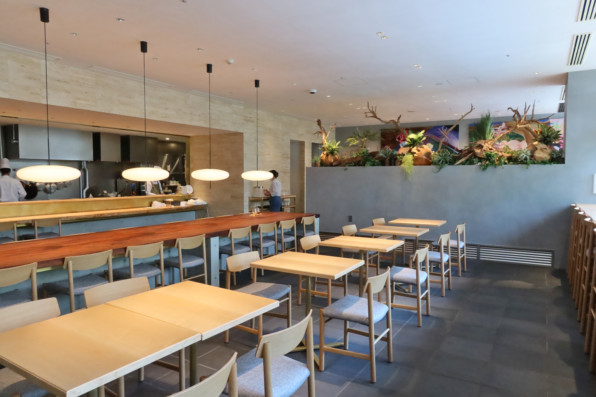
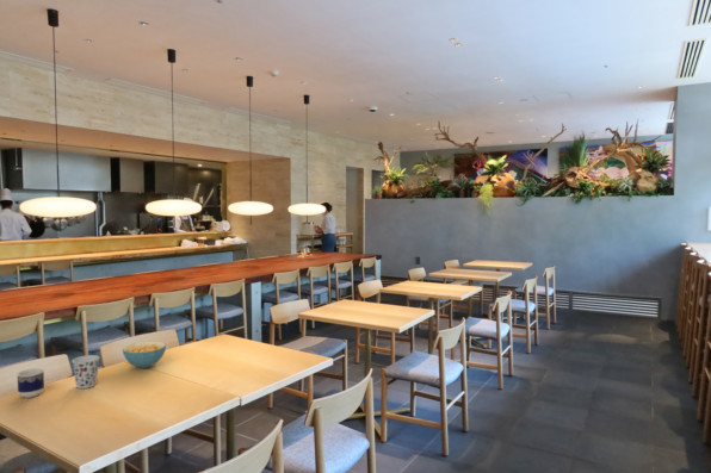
+ cereal bowl (144, 356)
+ cup (29, 382)
+ cup (86, 372)
